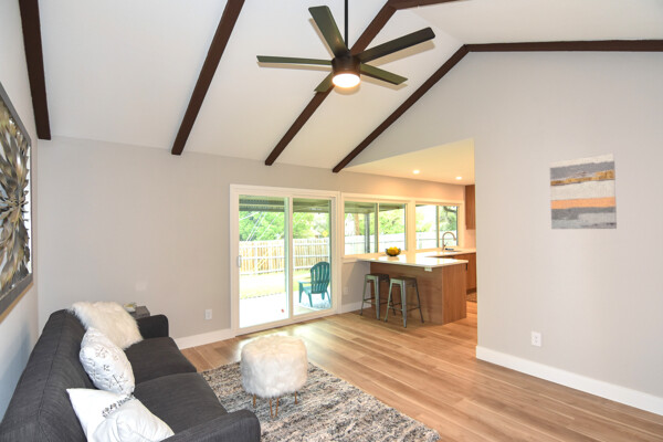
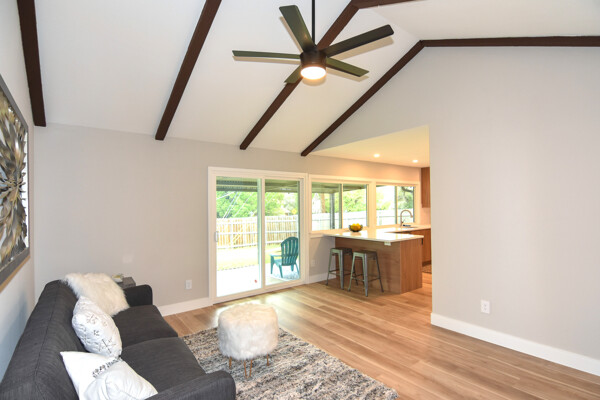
- wall art (580, 193)
